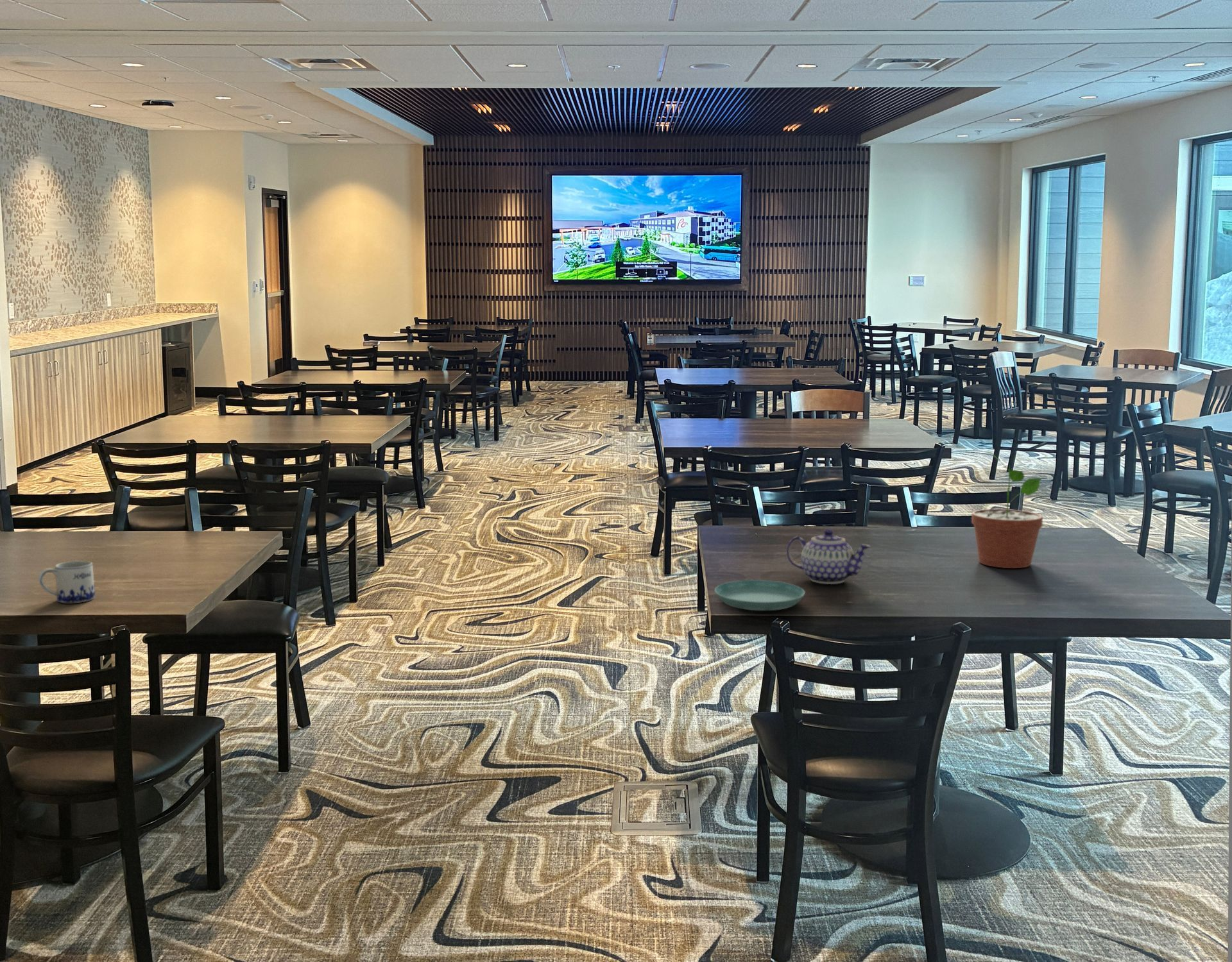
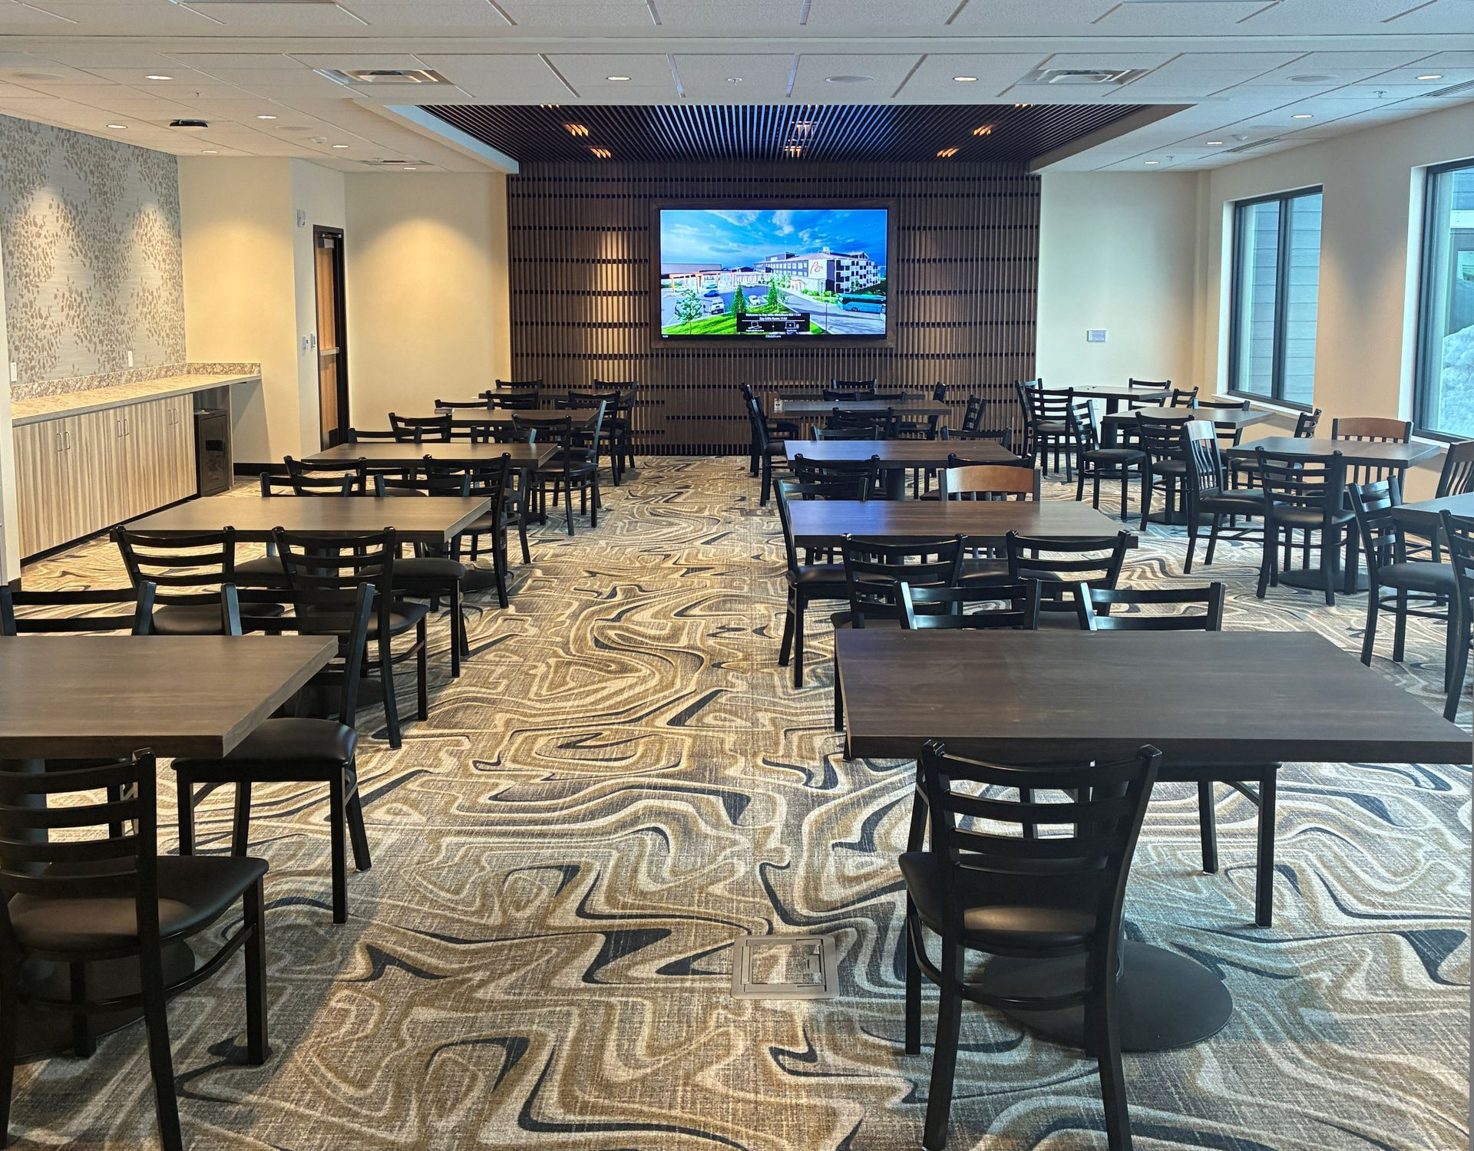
- potted plant (1007, 507)
- saucer (759, 596)
- teapot (828, 555)
- mug (69, 582)
